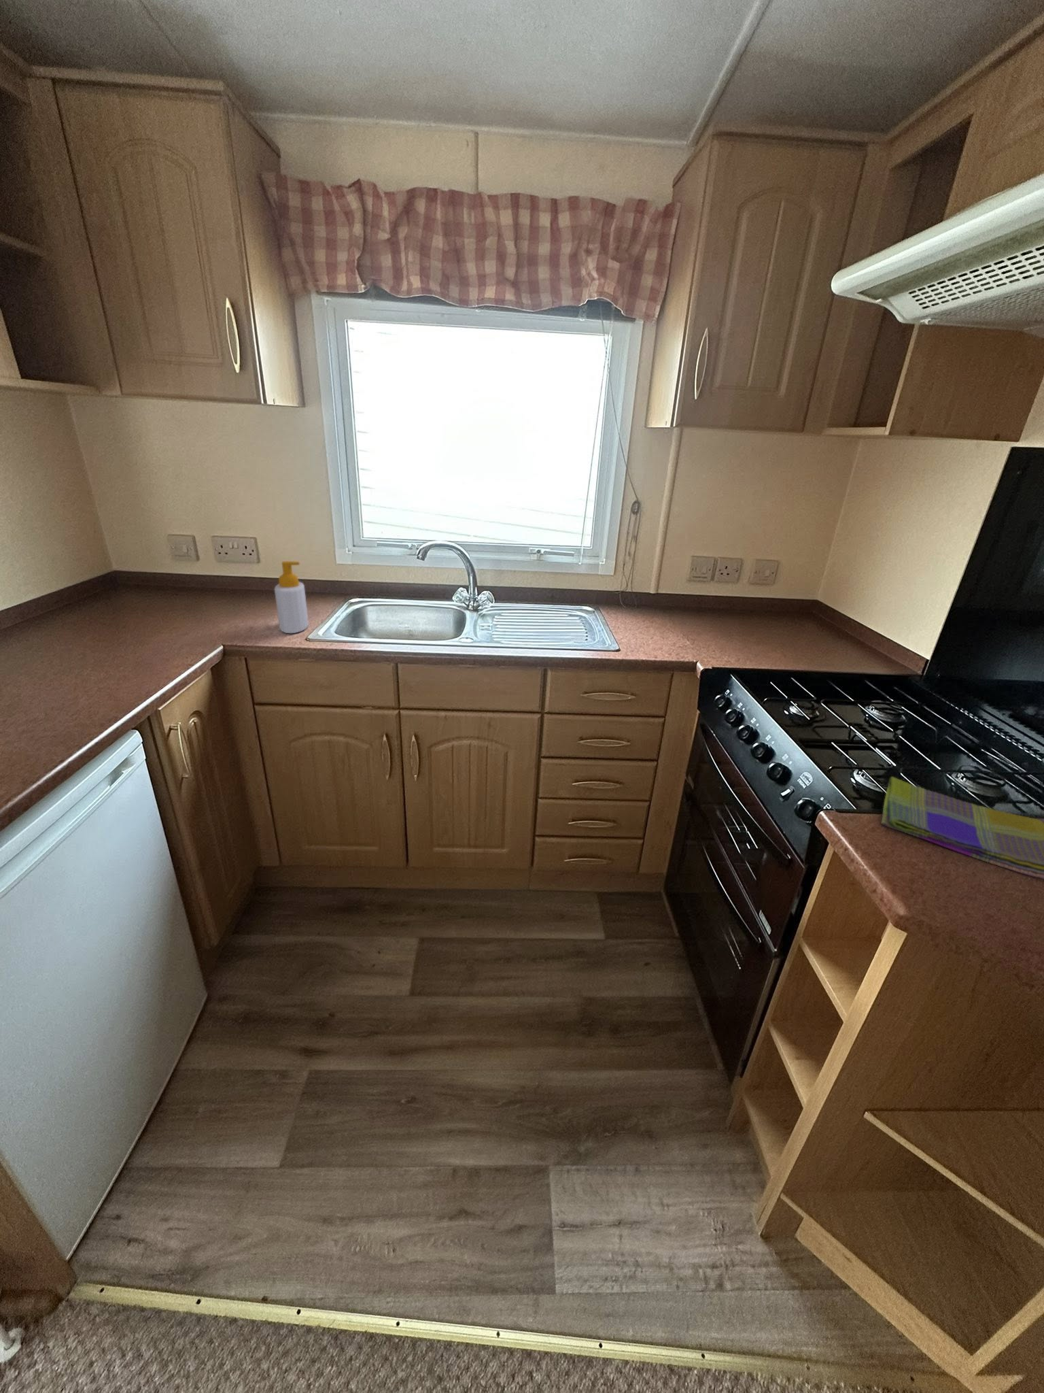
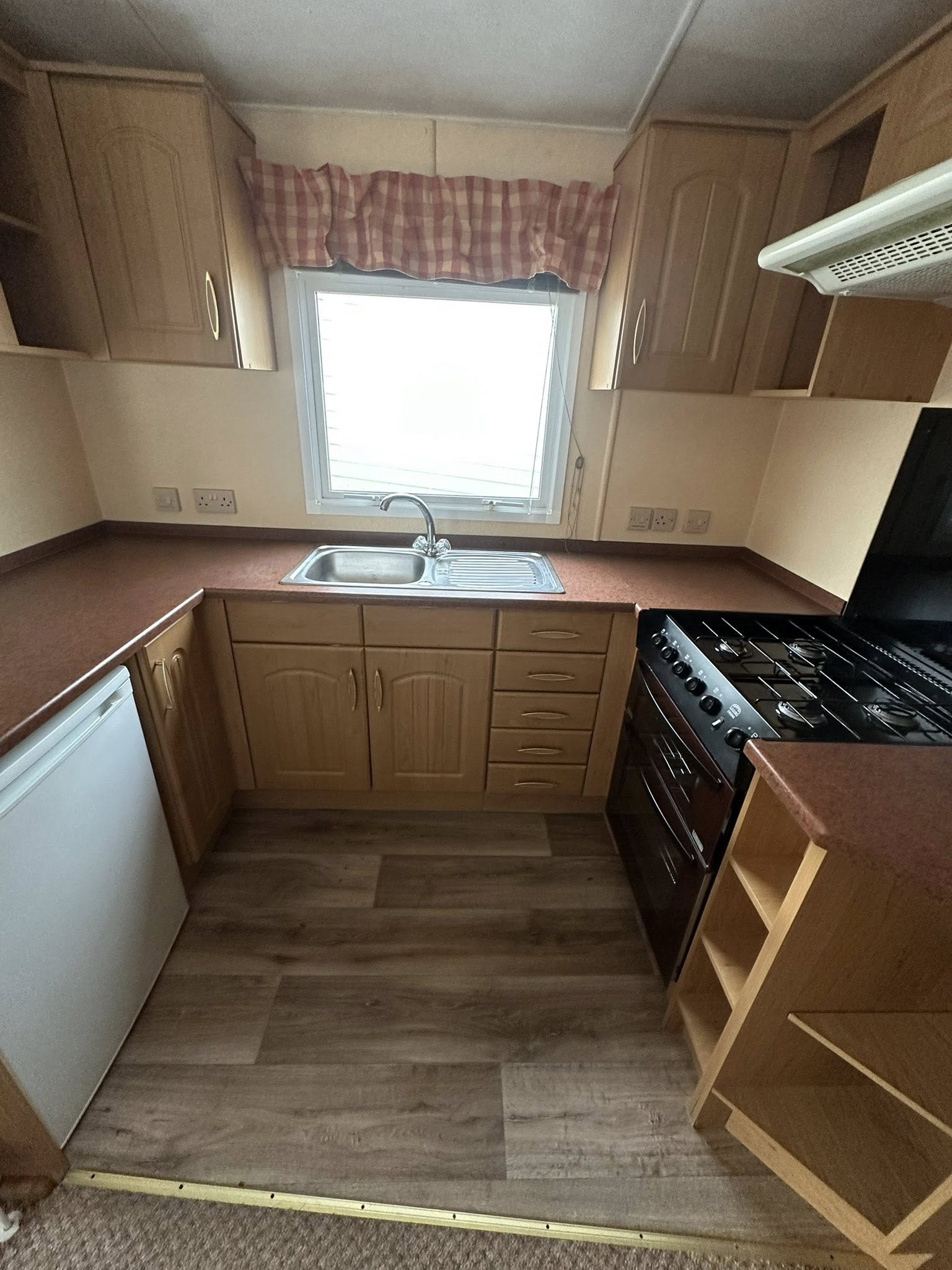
- dish towel (966, 823)
- soap bottle (291, 596)
